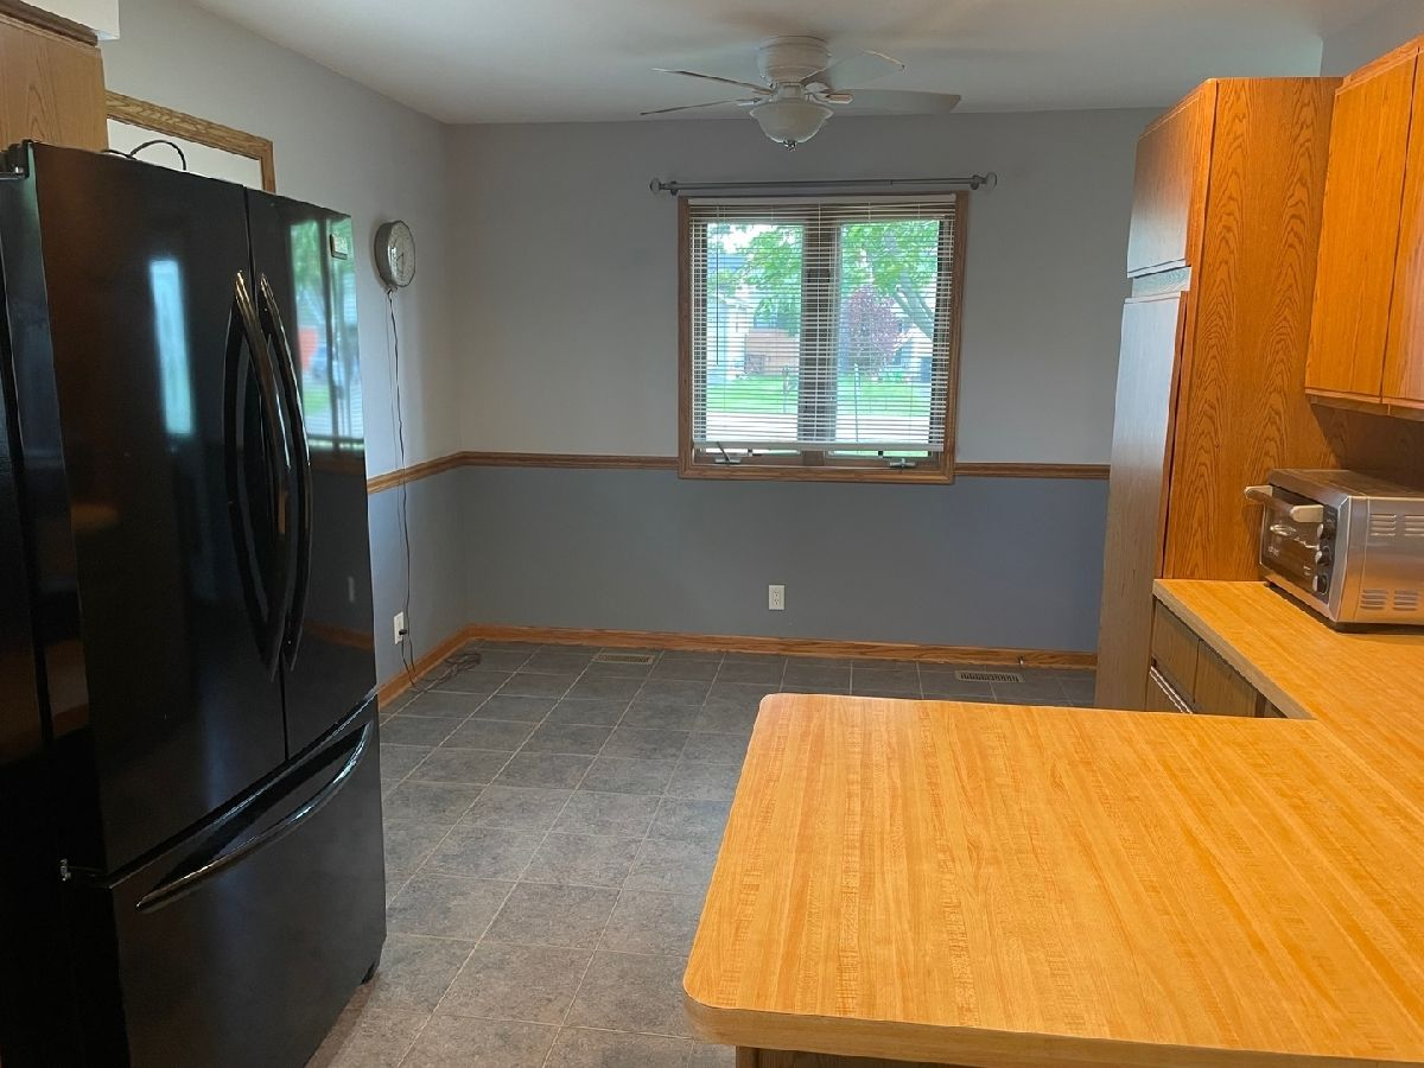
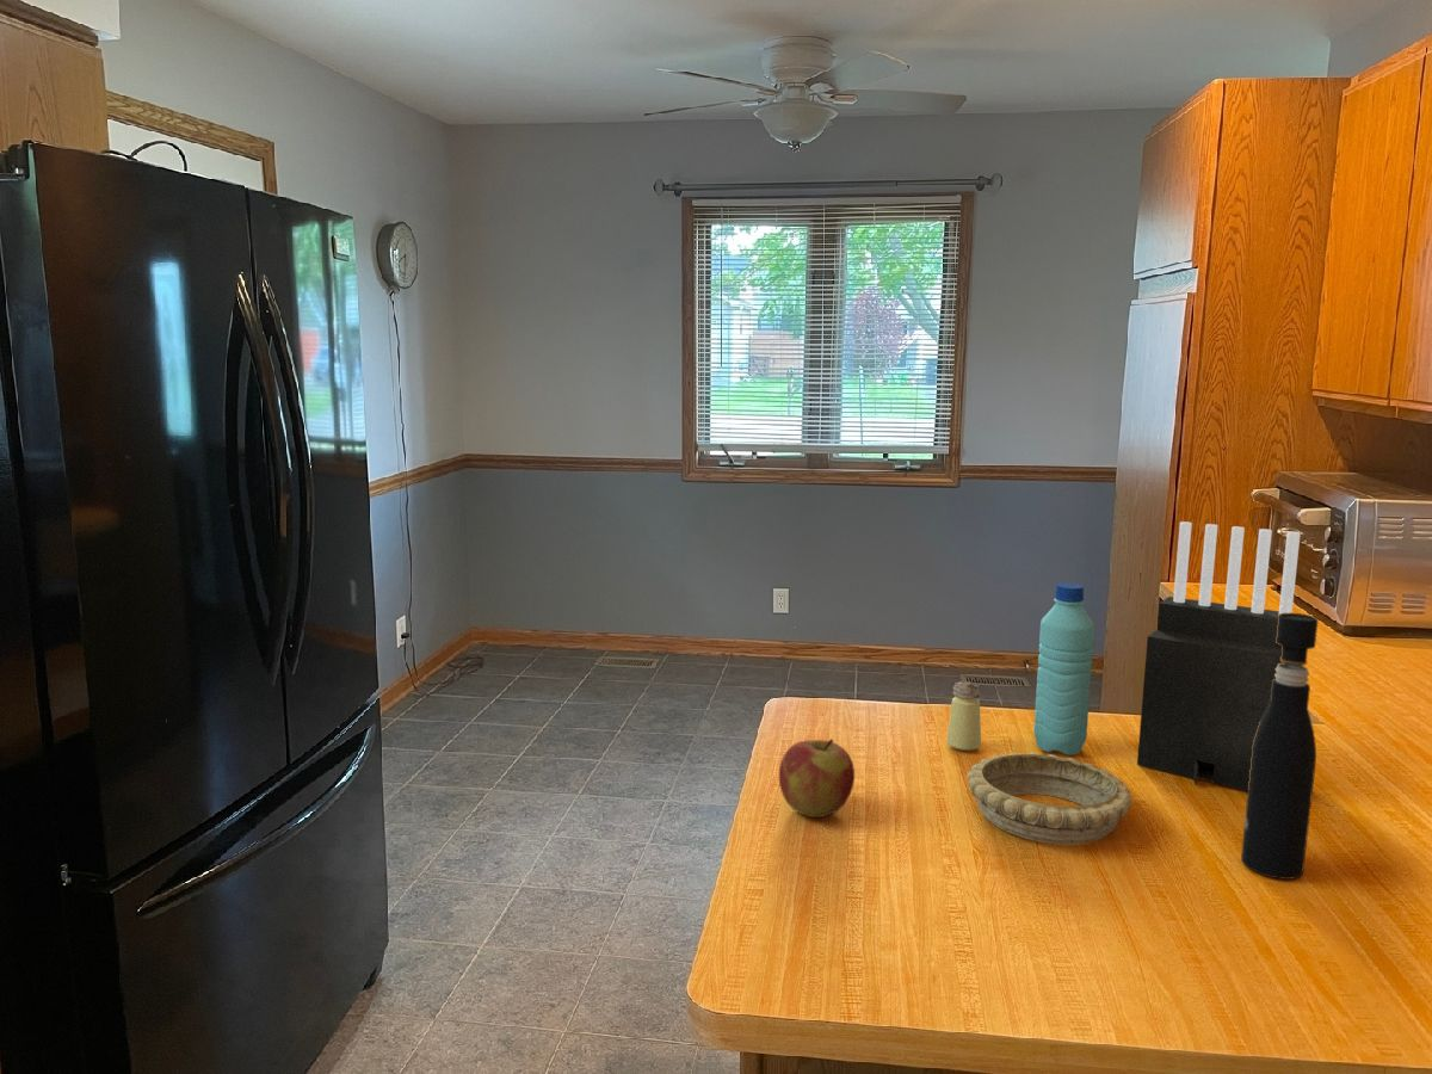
+ knife block (1220, 653)
+ pepper grinder (1284, 743)
+ saltshaker (964, 714)
+ decorative bowl (1047, 794)
+ water bottle (1064, 667)
+ apple (816, 773)
